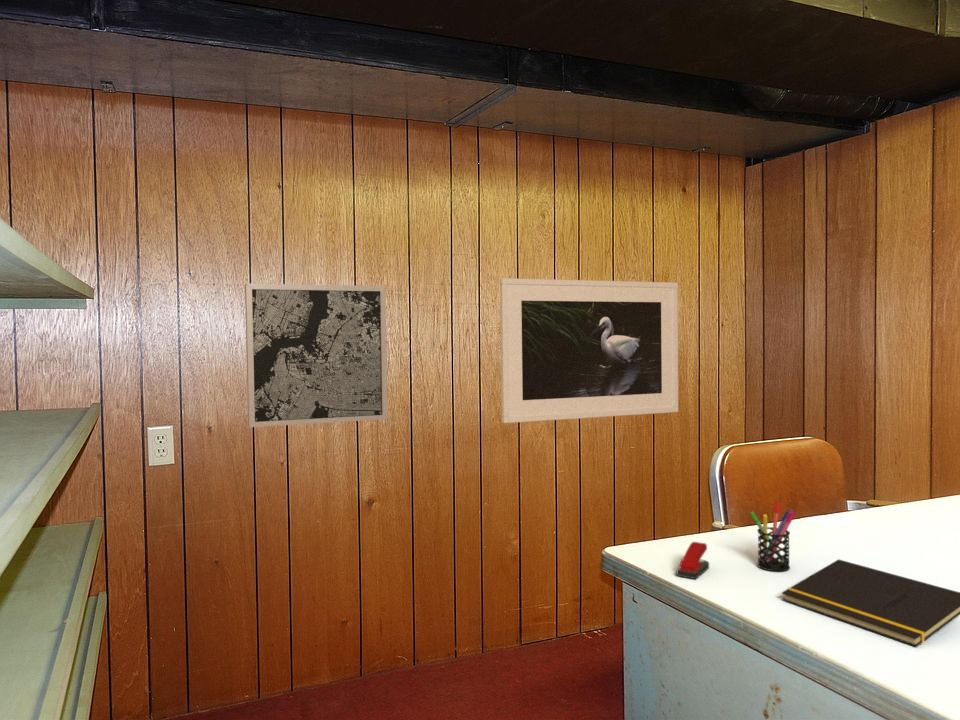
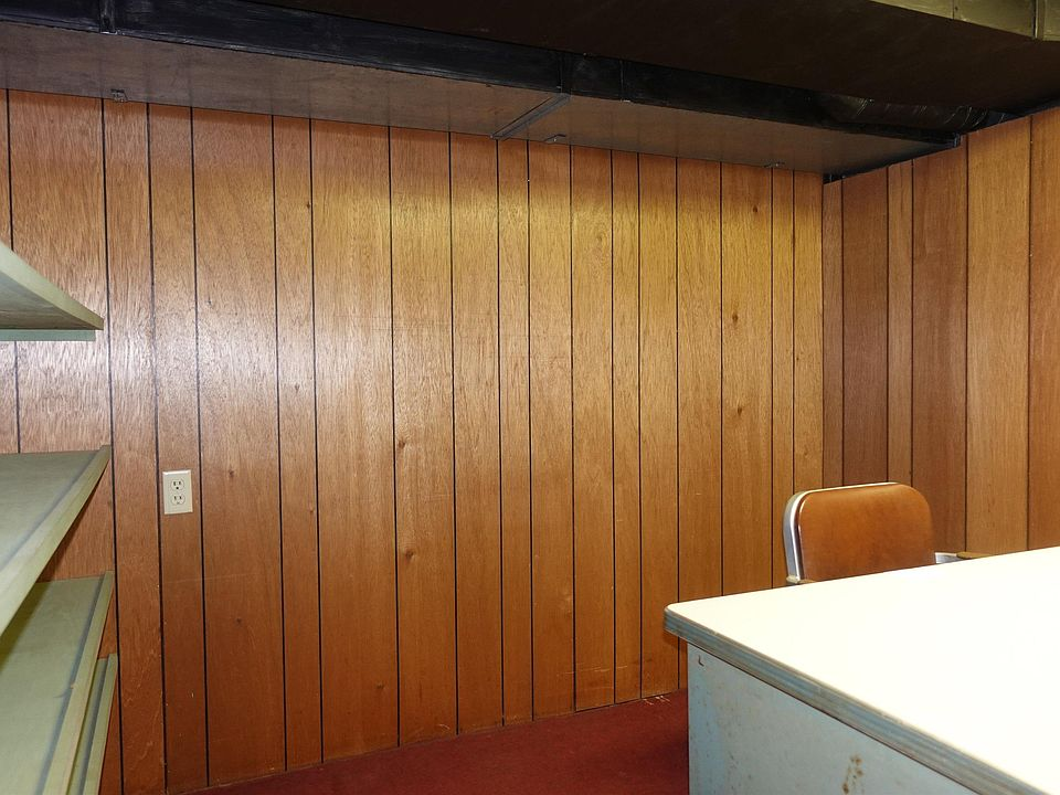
- stapler (694, 558)
- wall art (318, 354)
- pen holder (770, 534)
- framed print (594, 349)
- notepad (873, 597)
